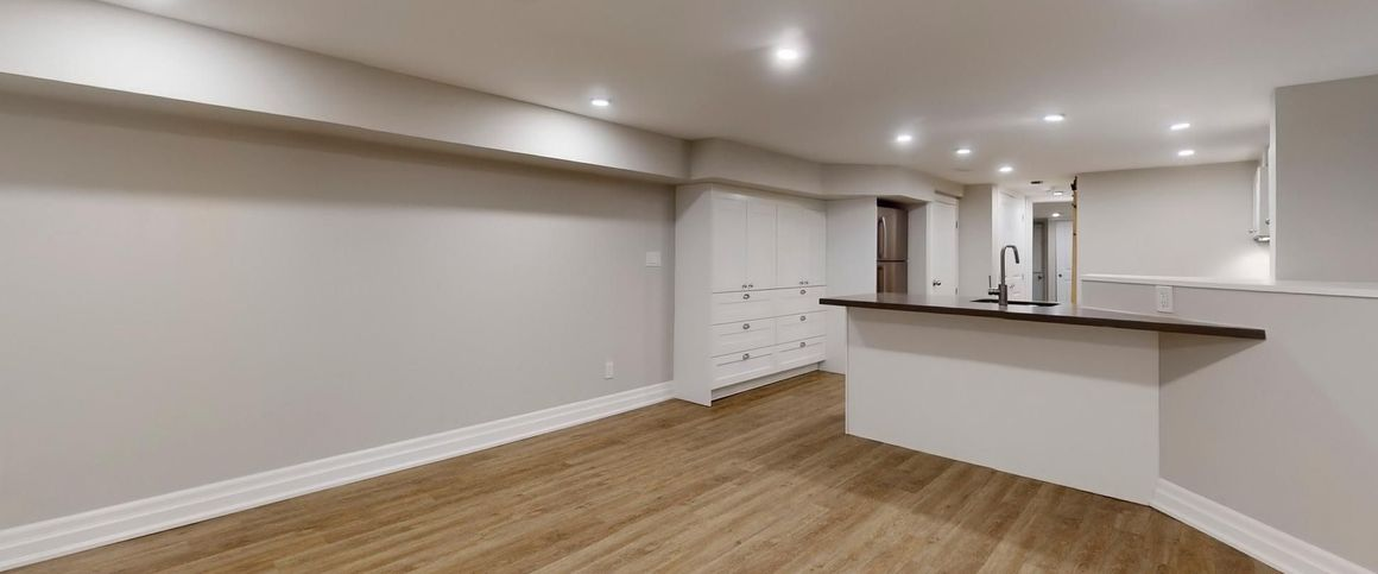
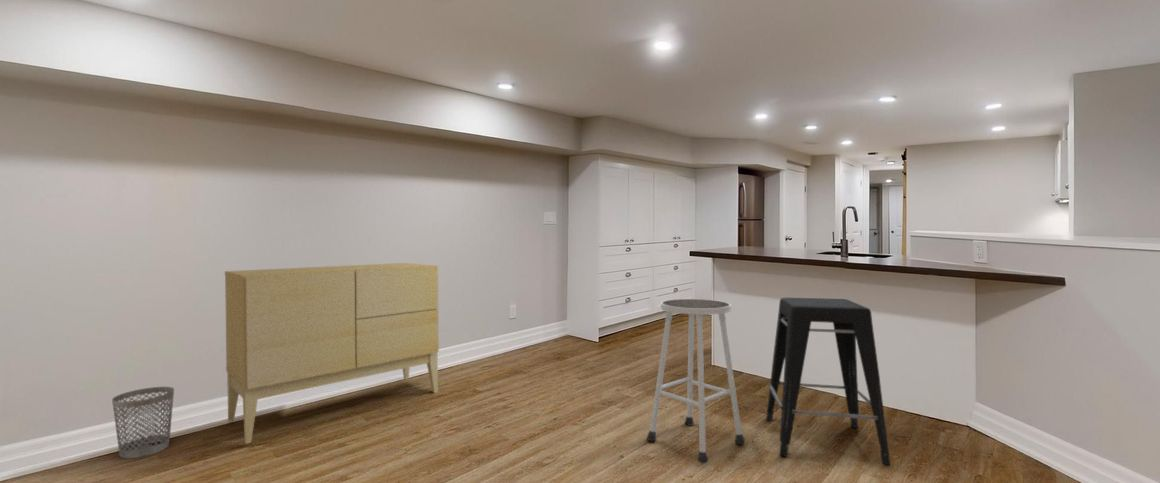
+ wastebasket (144, 422)
+ stool (818, 384)
+ stool (692, 372)
+ sideboard (340, 337)
